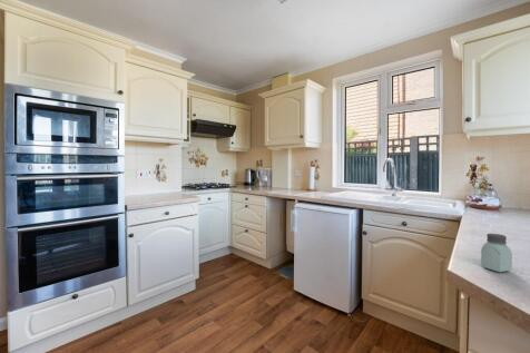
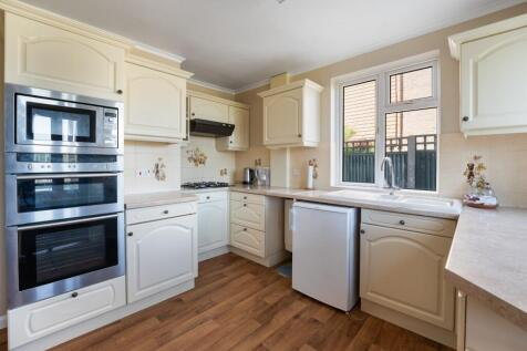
- saltshaker (495, 252)
